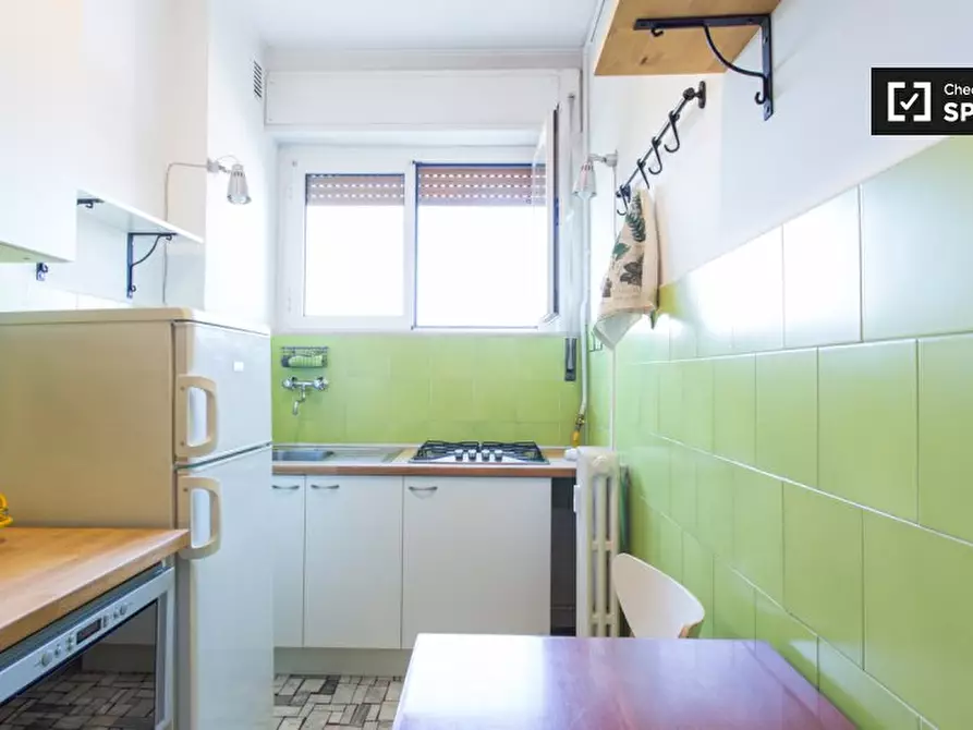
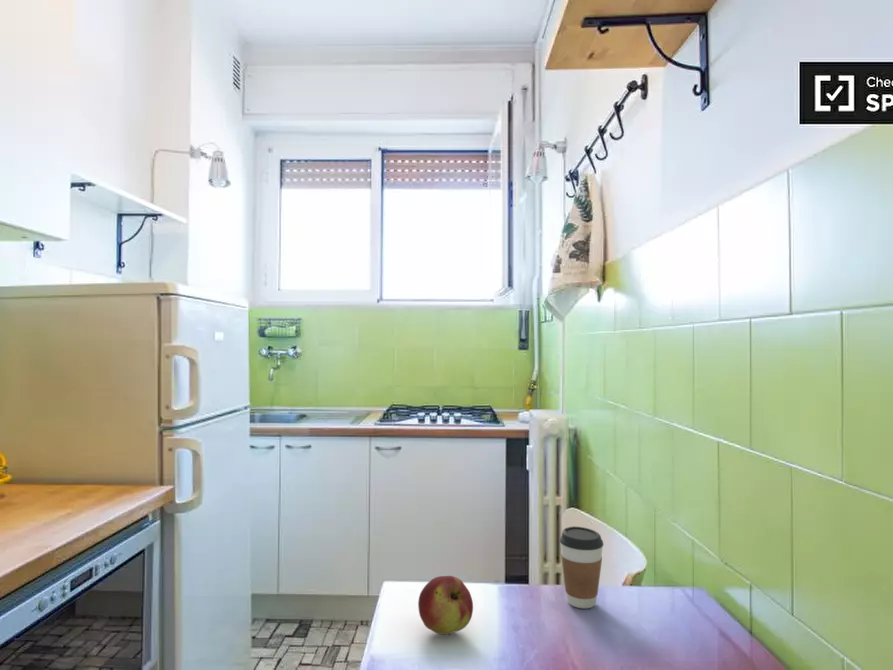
+ apple (445, 604)
+ coffee cup (581, 567)
